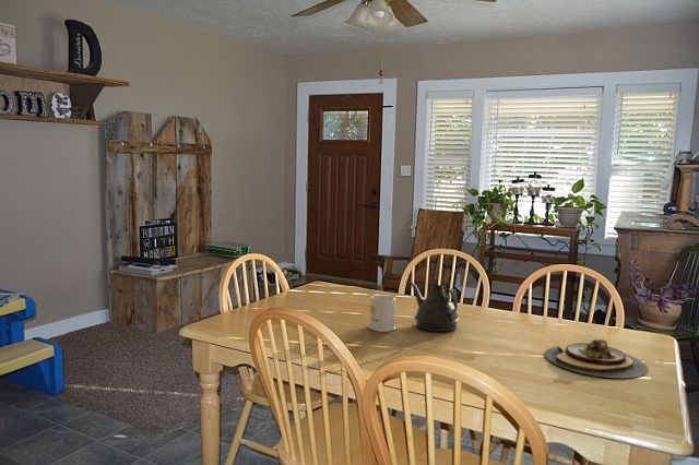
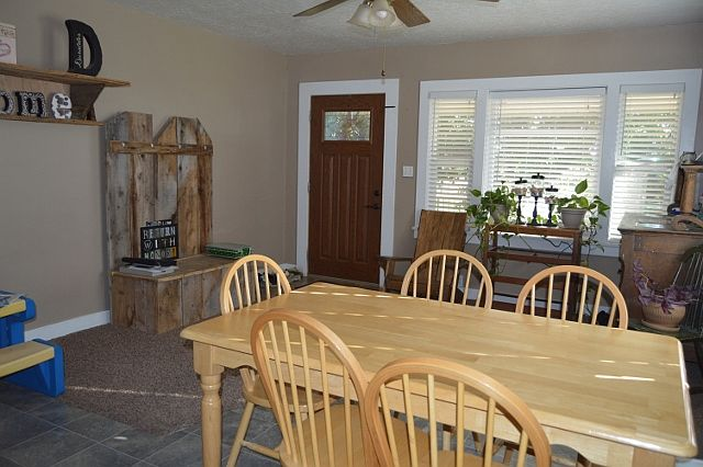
- plate (595, 350)
- teapot (431, 303)
- mug (380, 311)
